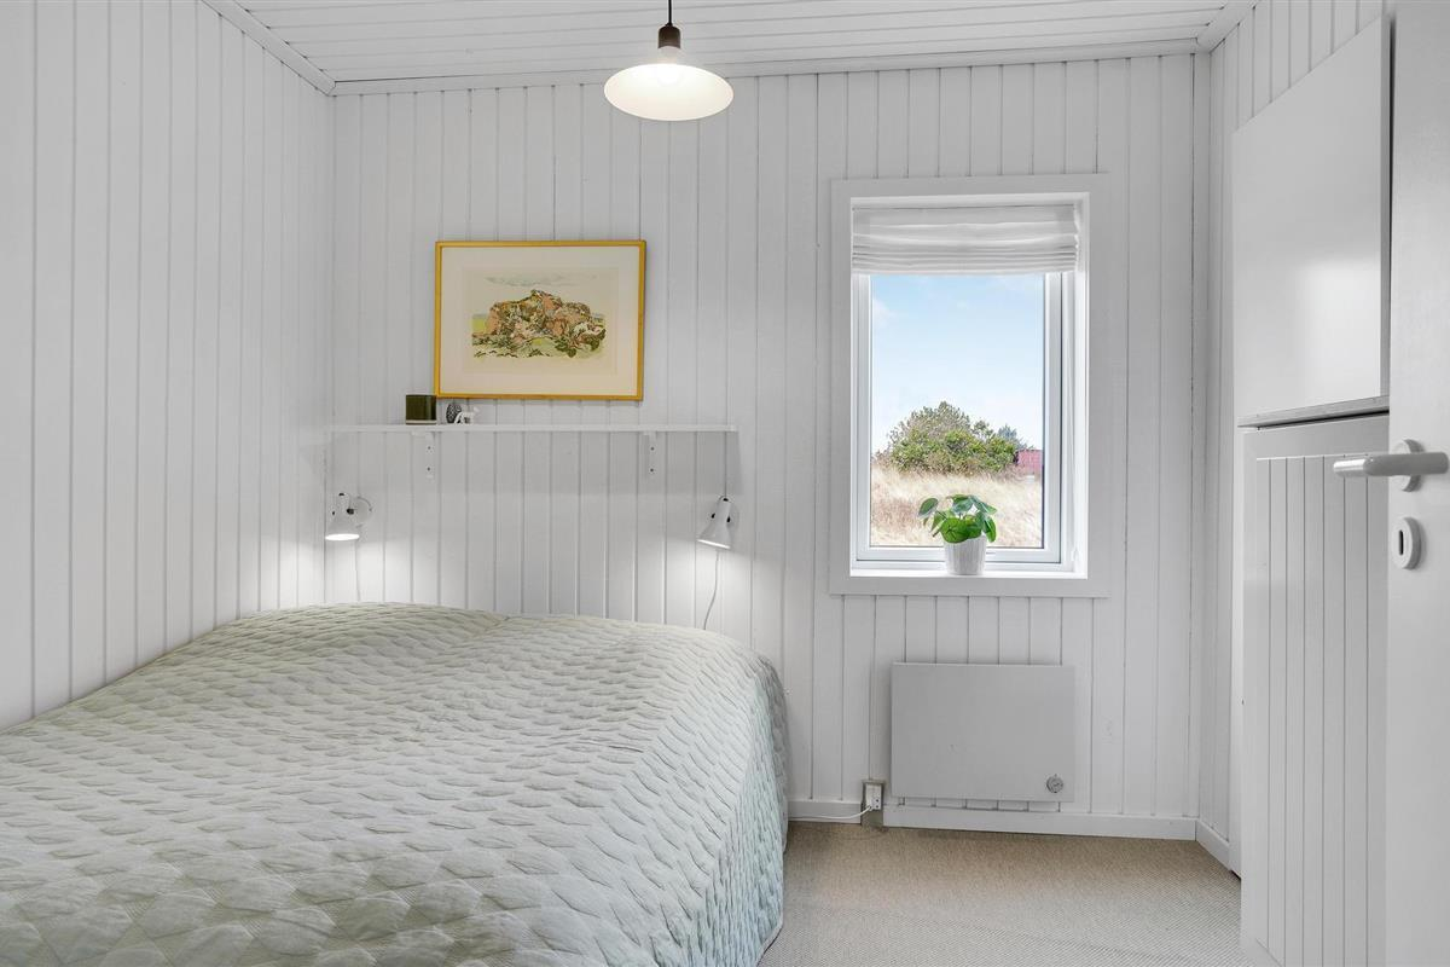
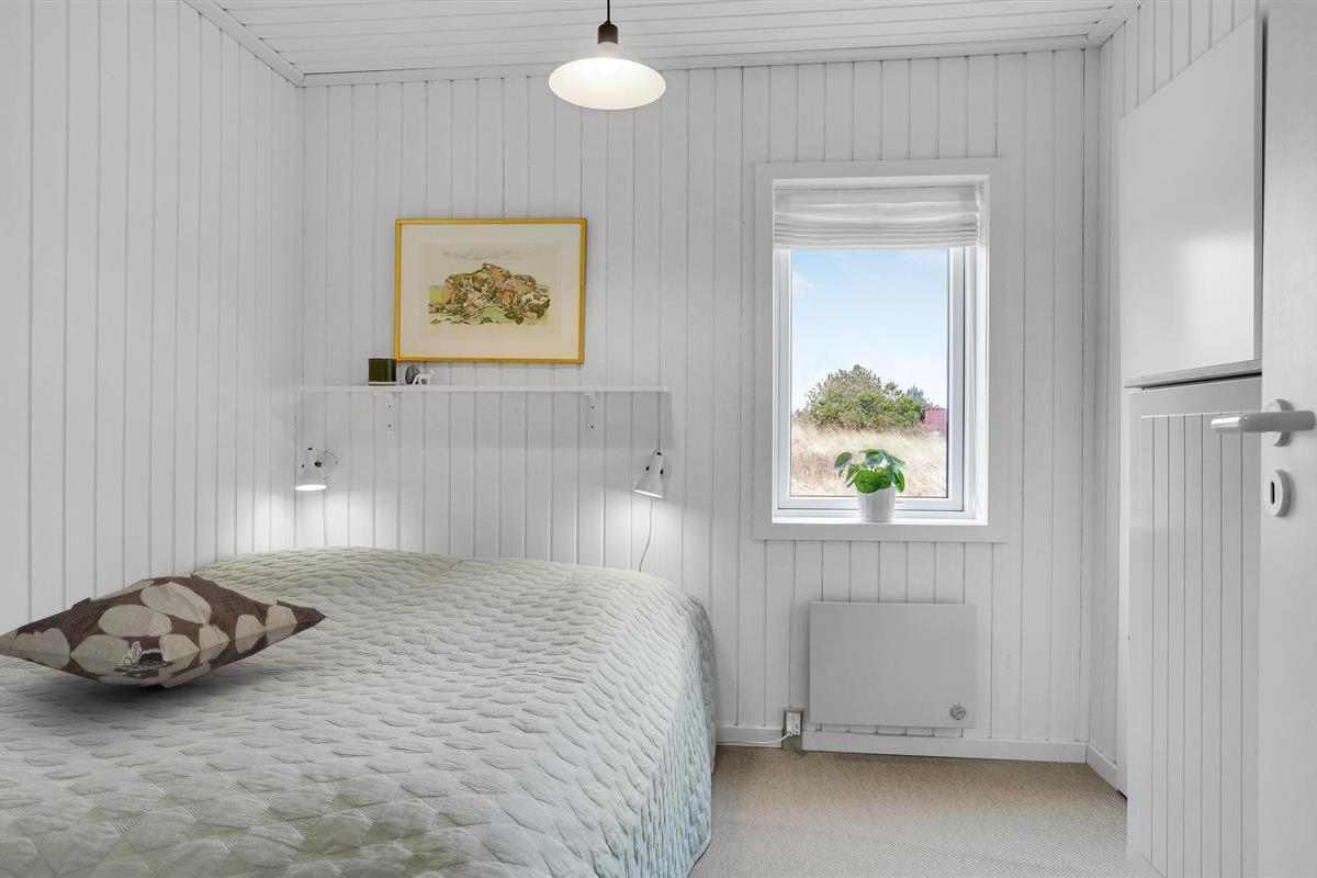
+ decorative pillow (166, 631)
